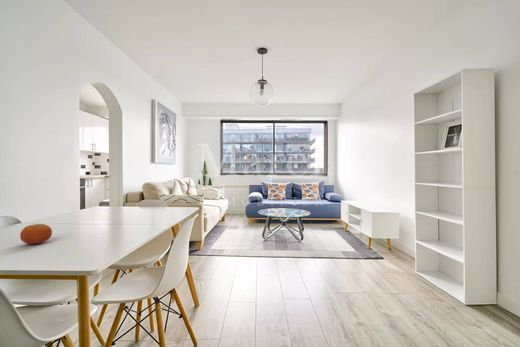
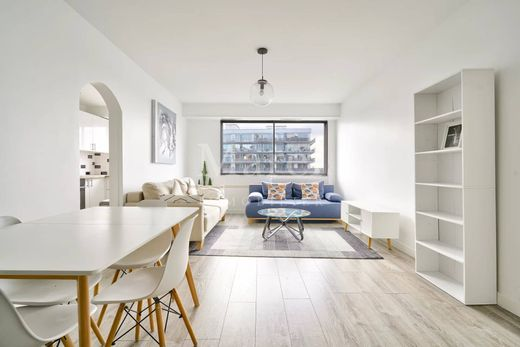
- fruit (36, 233)
